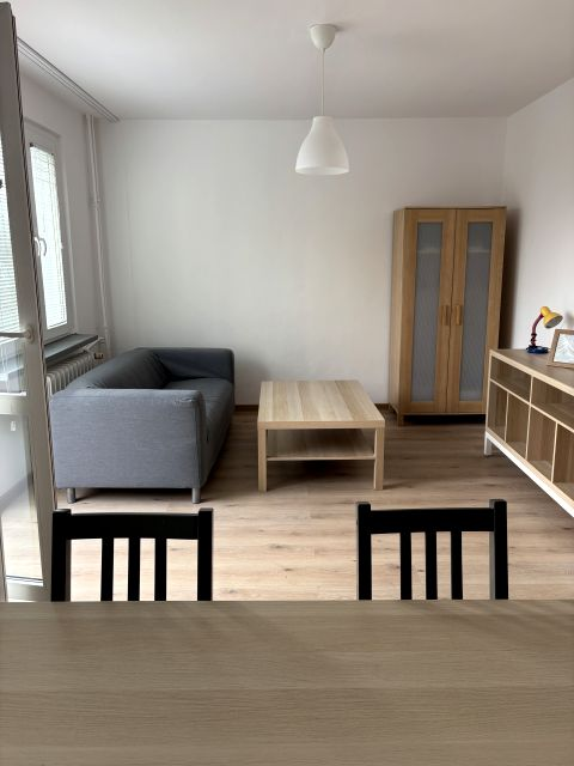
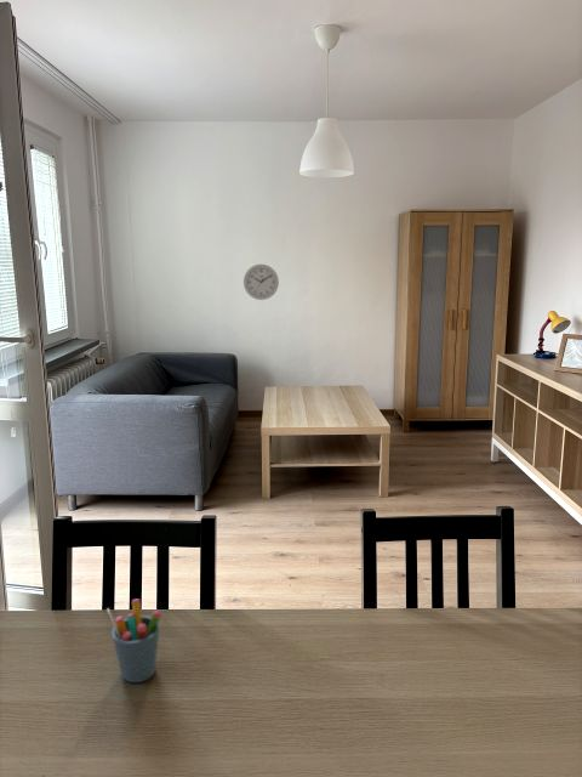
+ wall clock (261, 282)
+ pen holder (136, 637)
